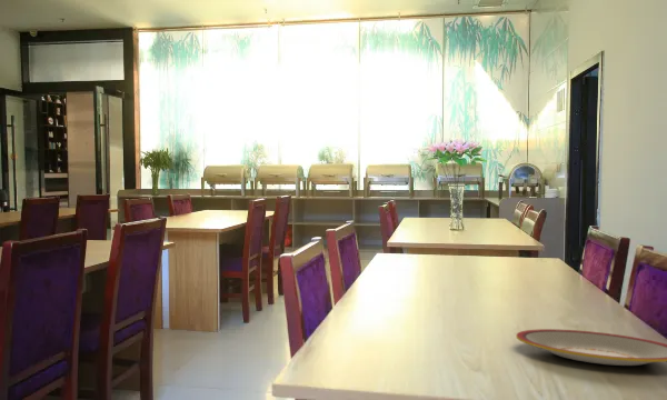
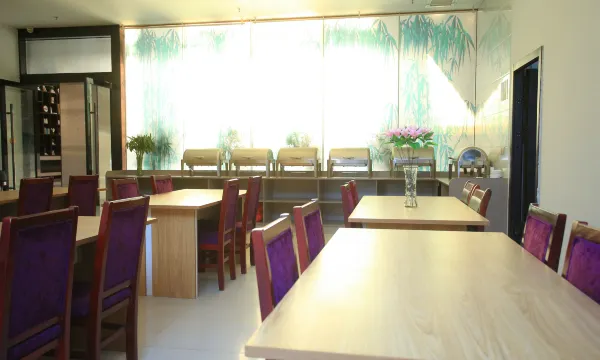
- plate (596, 349)
